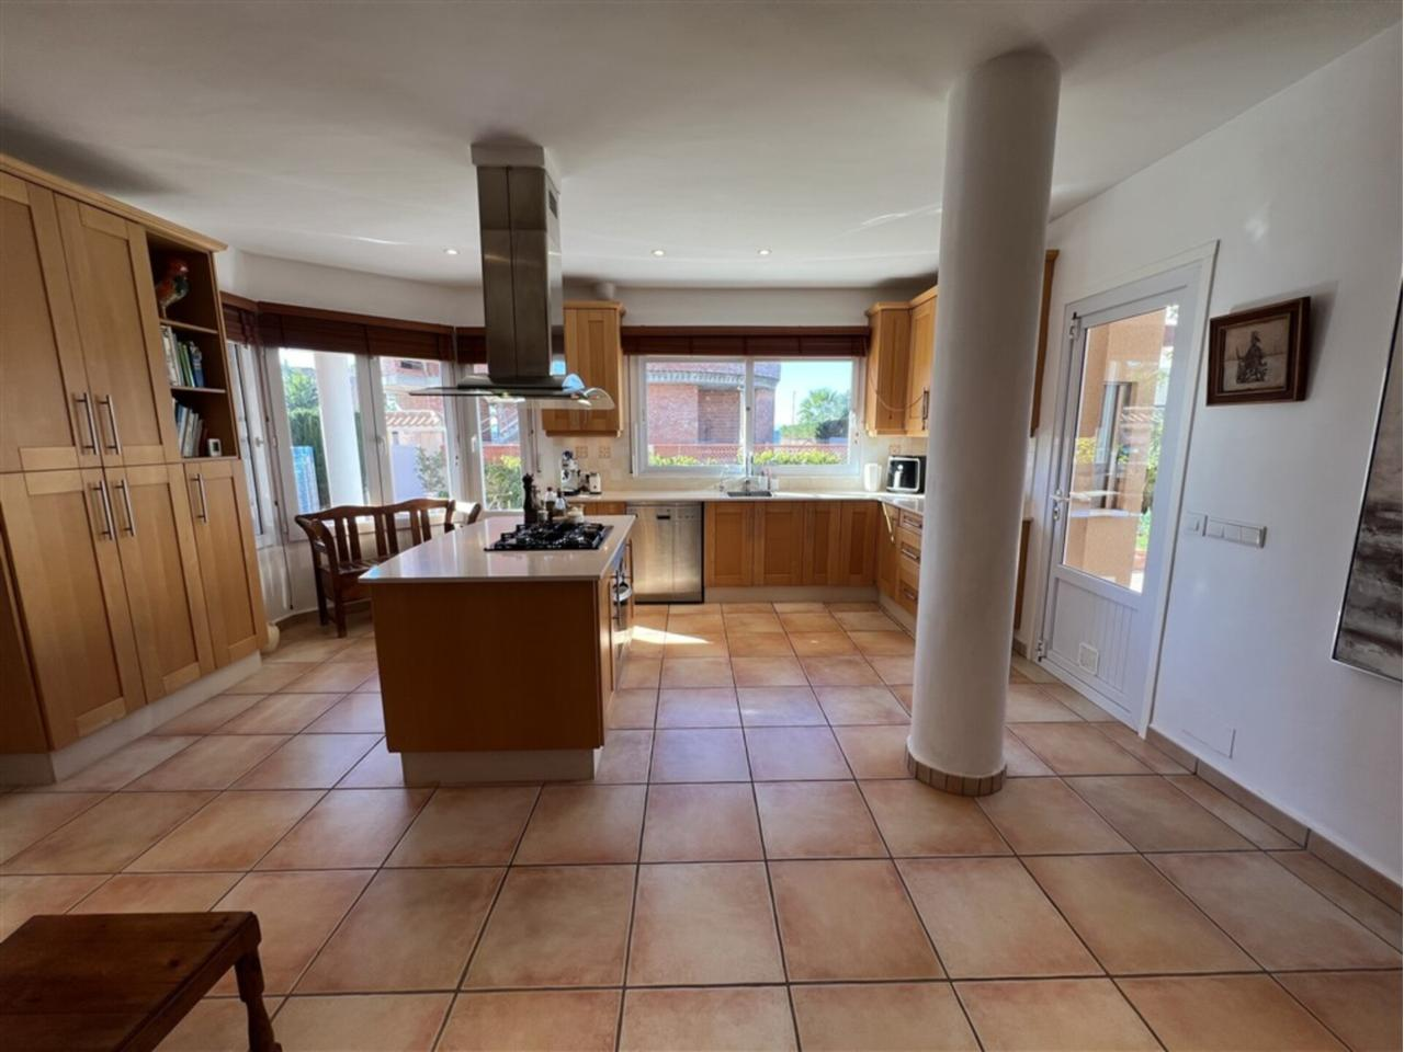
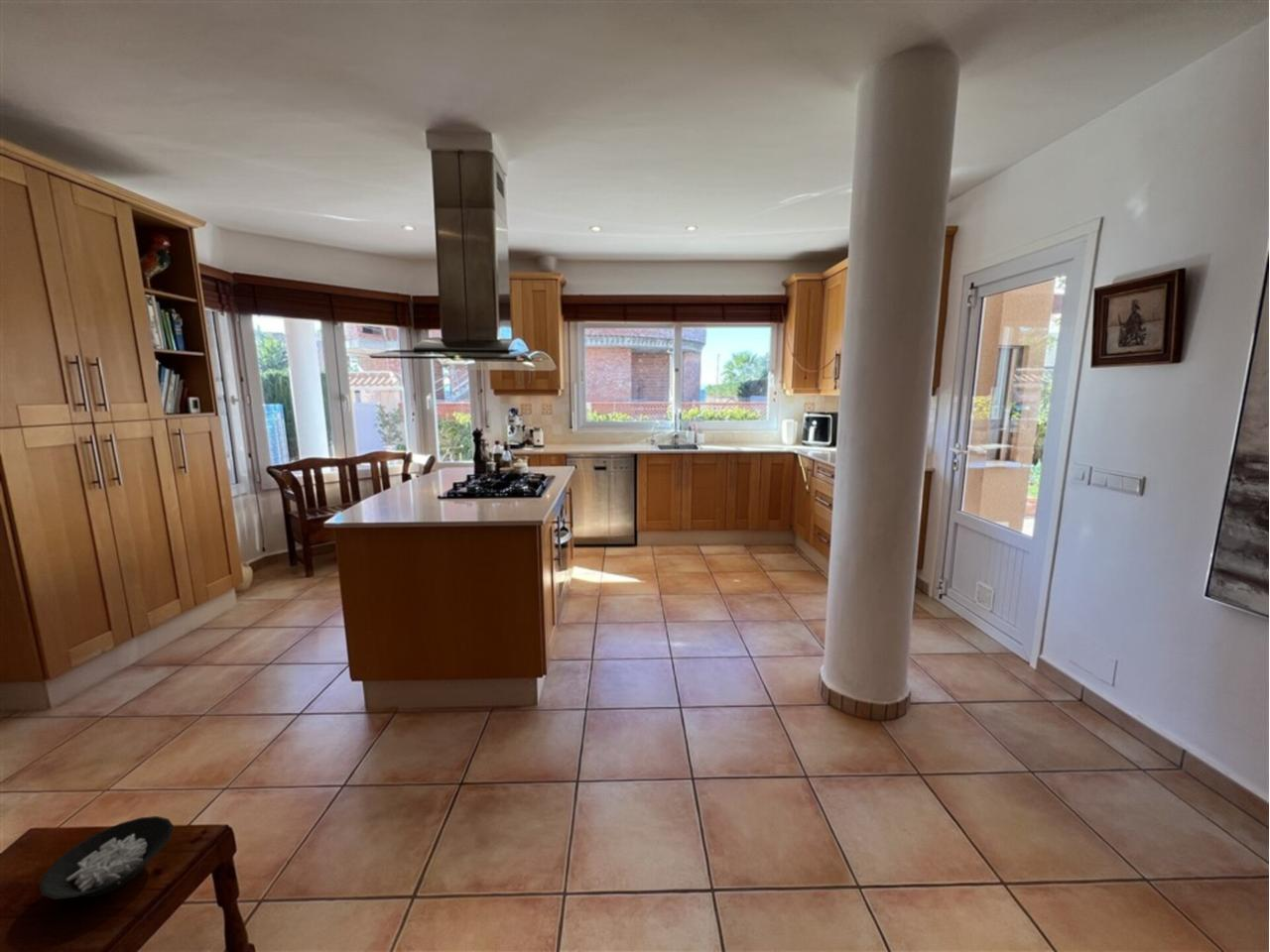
+ cereal bowl (112, 864)
